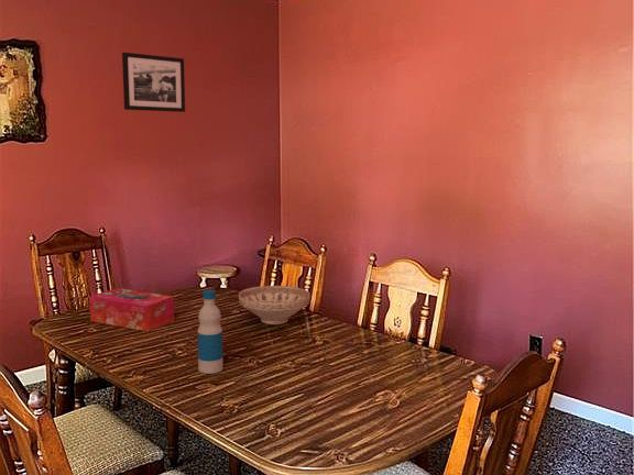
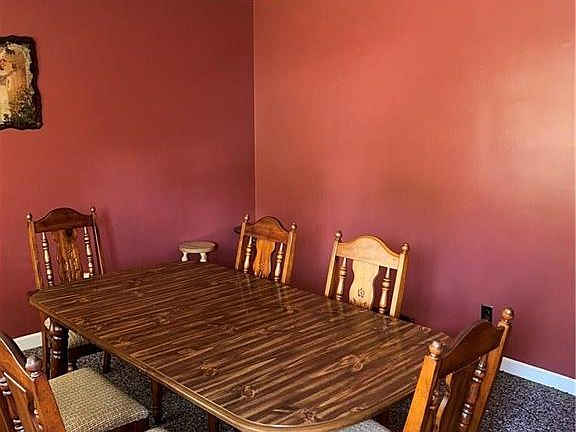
- decorative bowl (274, 307)
- bottle (209, 330)
- picture frame (154, 82)
- tissue box (132, 308)
